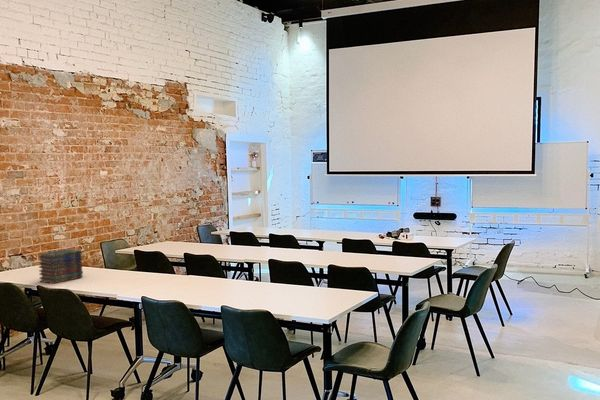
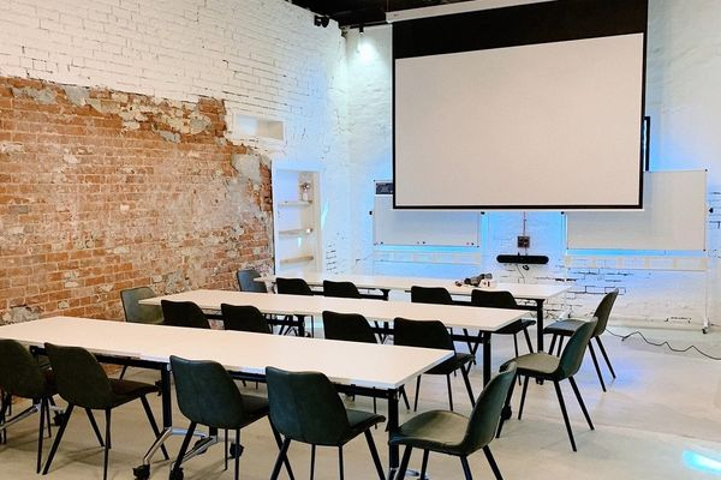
- book stack (60, 265)
